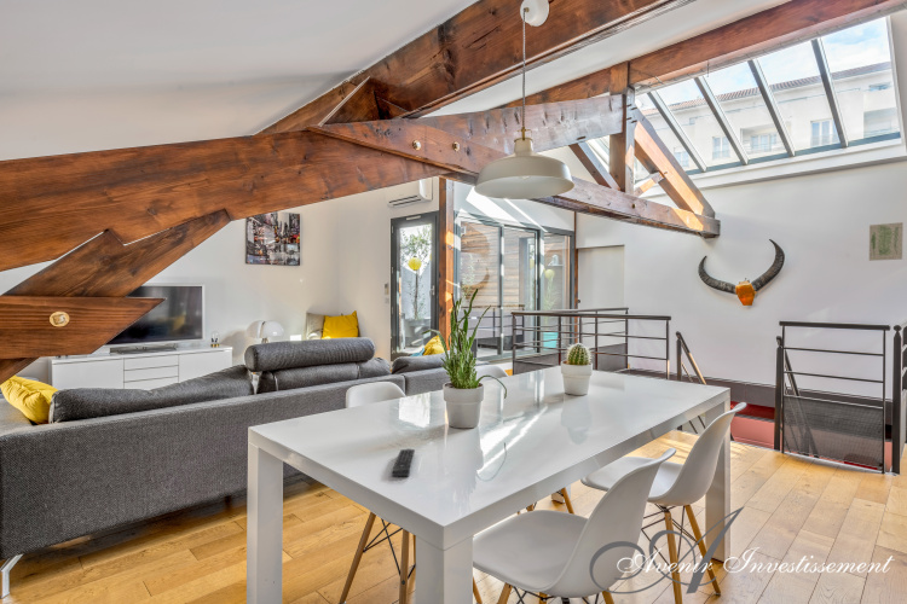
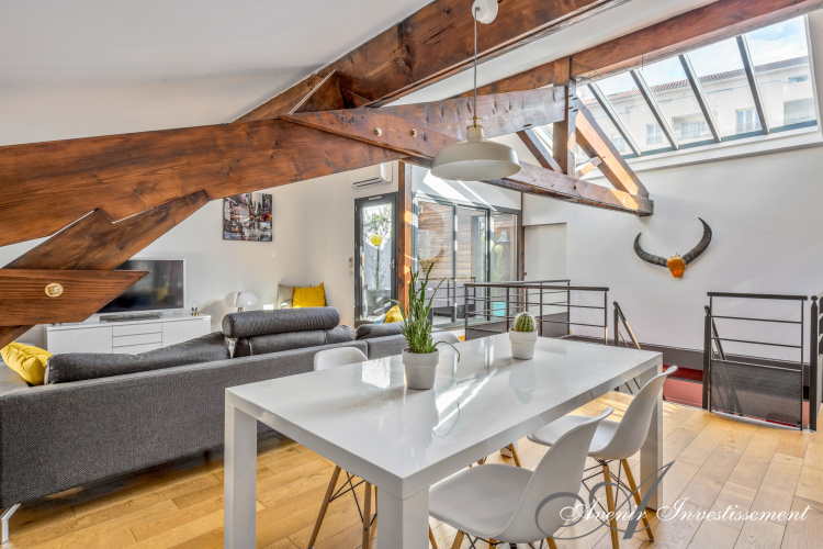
- remote control (404, 459)
- wall art (885, 242)
